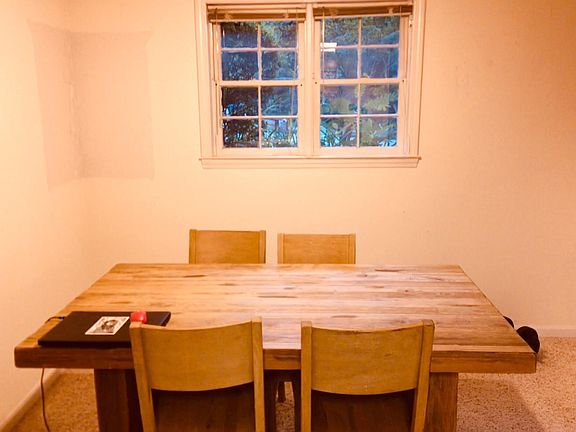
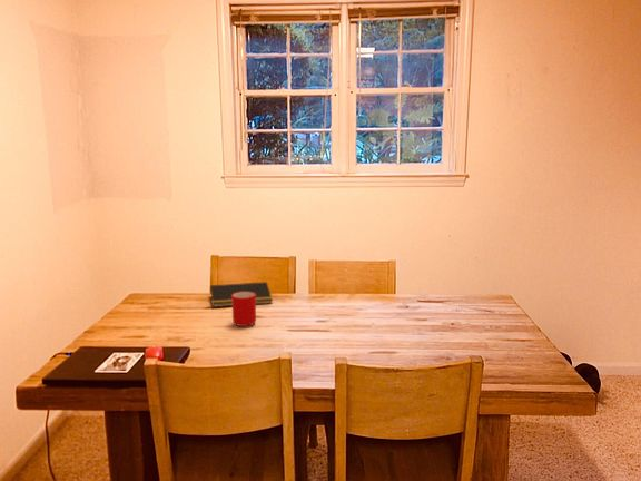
+ cup (245, 307)
+ notepad (239, 292)
